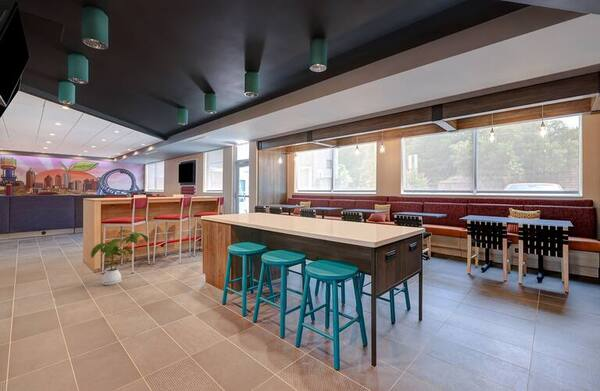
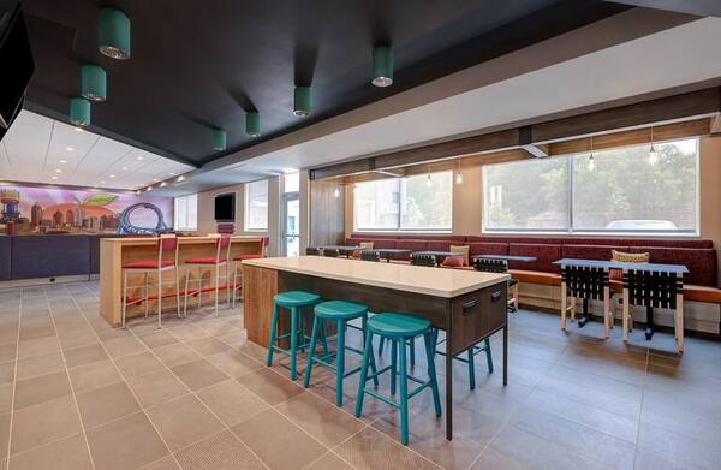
- house plant (123, 255)
